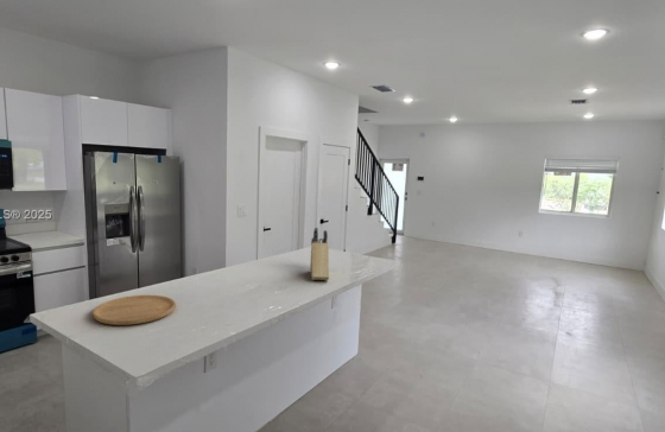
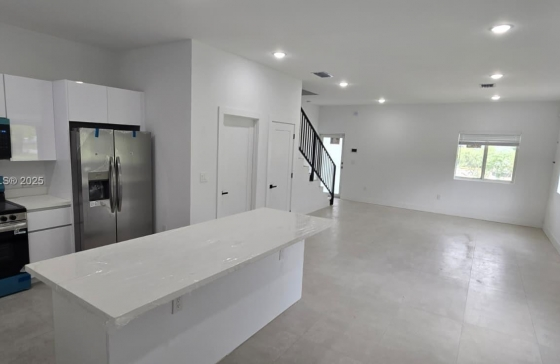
- knife block (319, 252)
- cutting board (135, 309)
